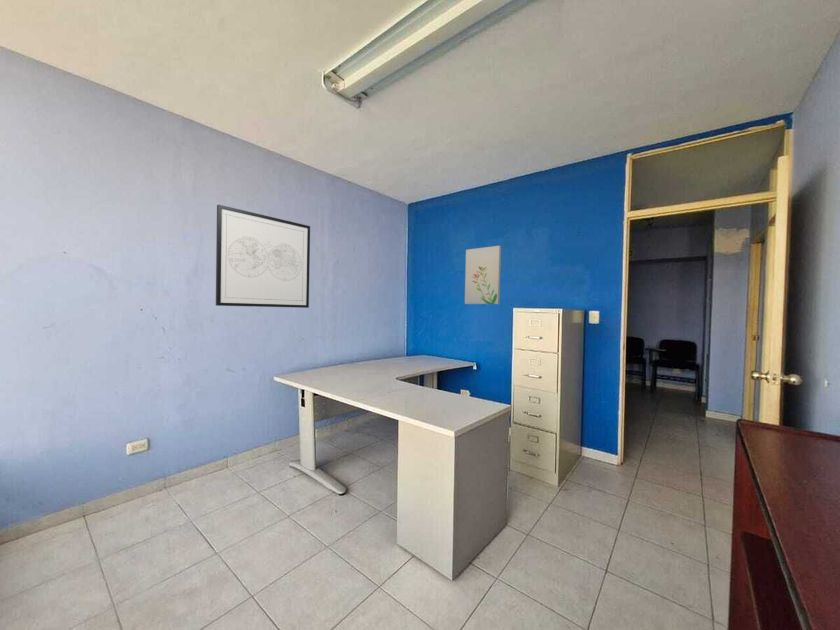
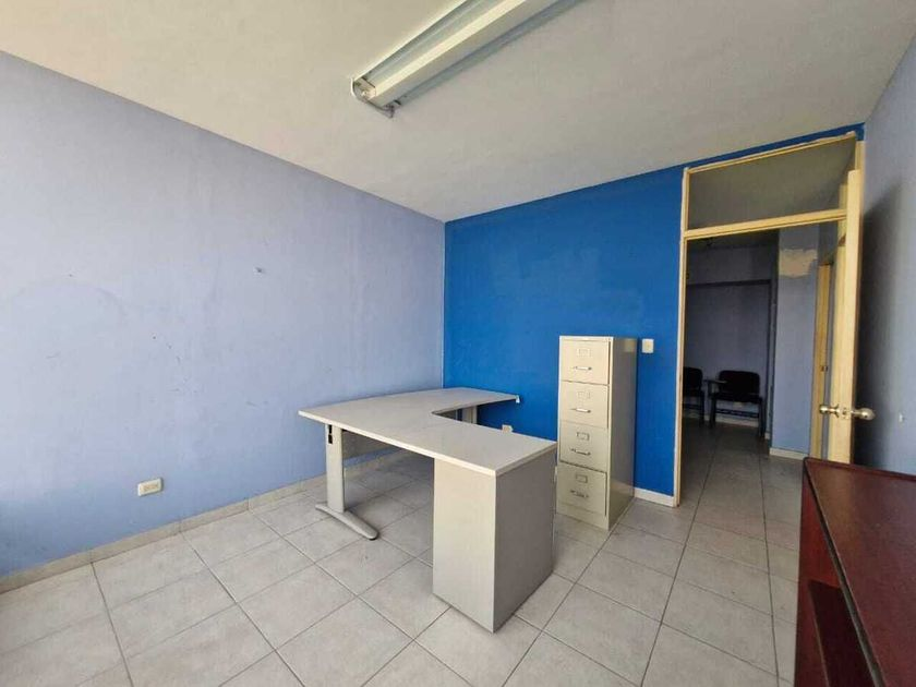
- wall art (267, 261)
- wall art (482, 276)
